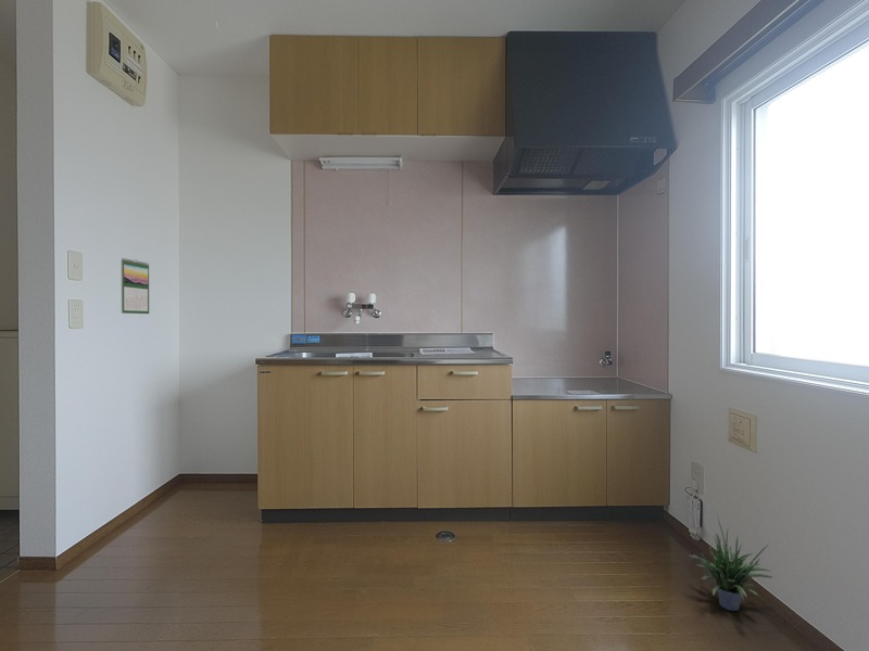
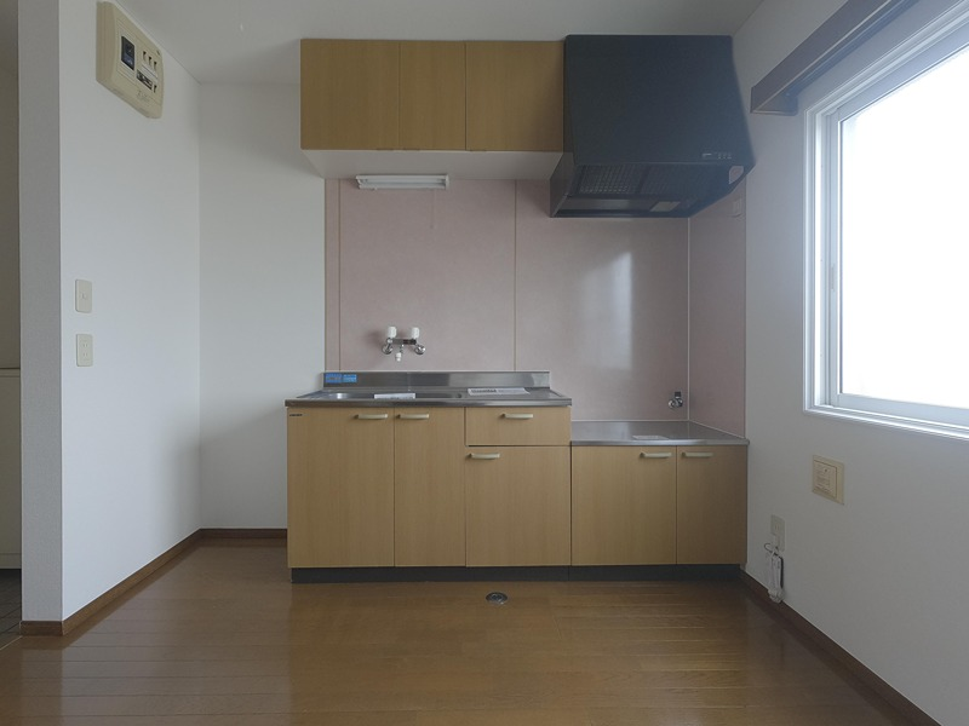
- calendar (136, 286)
- potted plant (733, 565)
